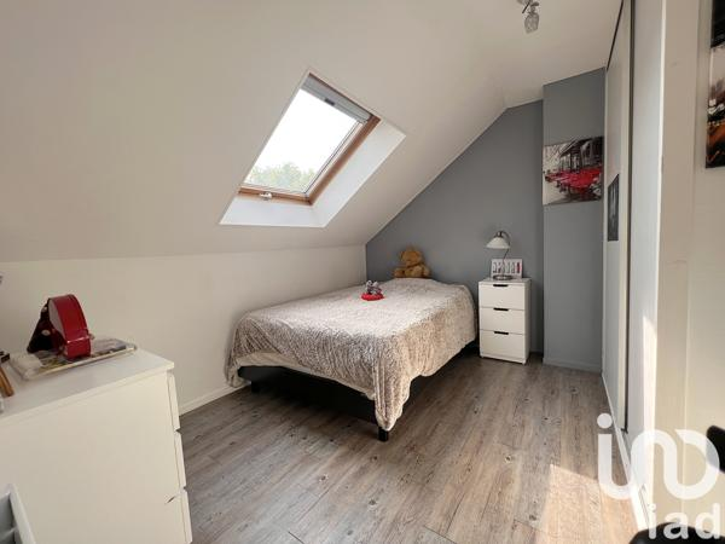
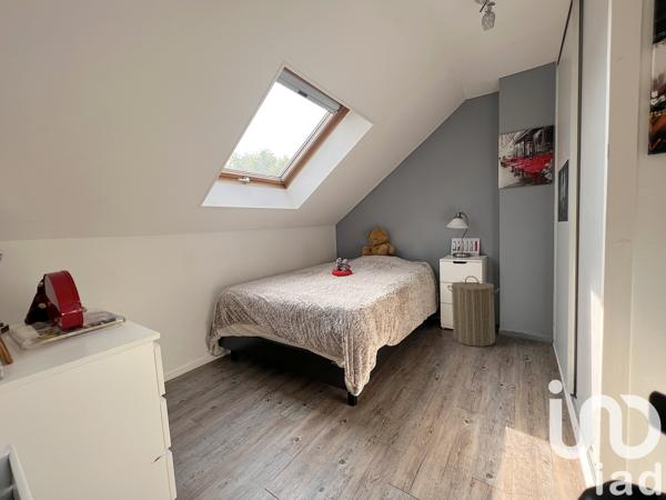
+ laundry hamper (473, 308)
